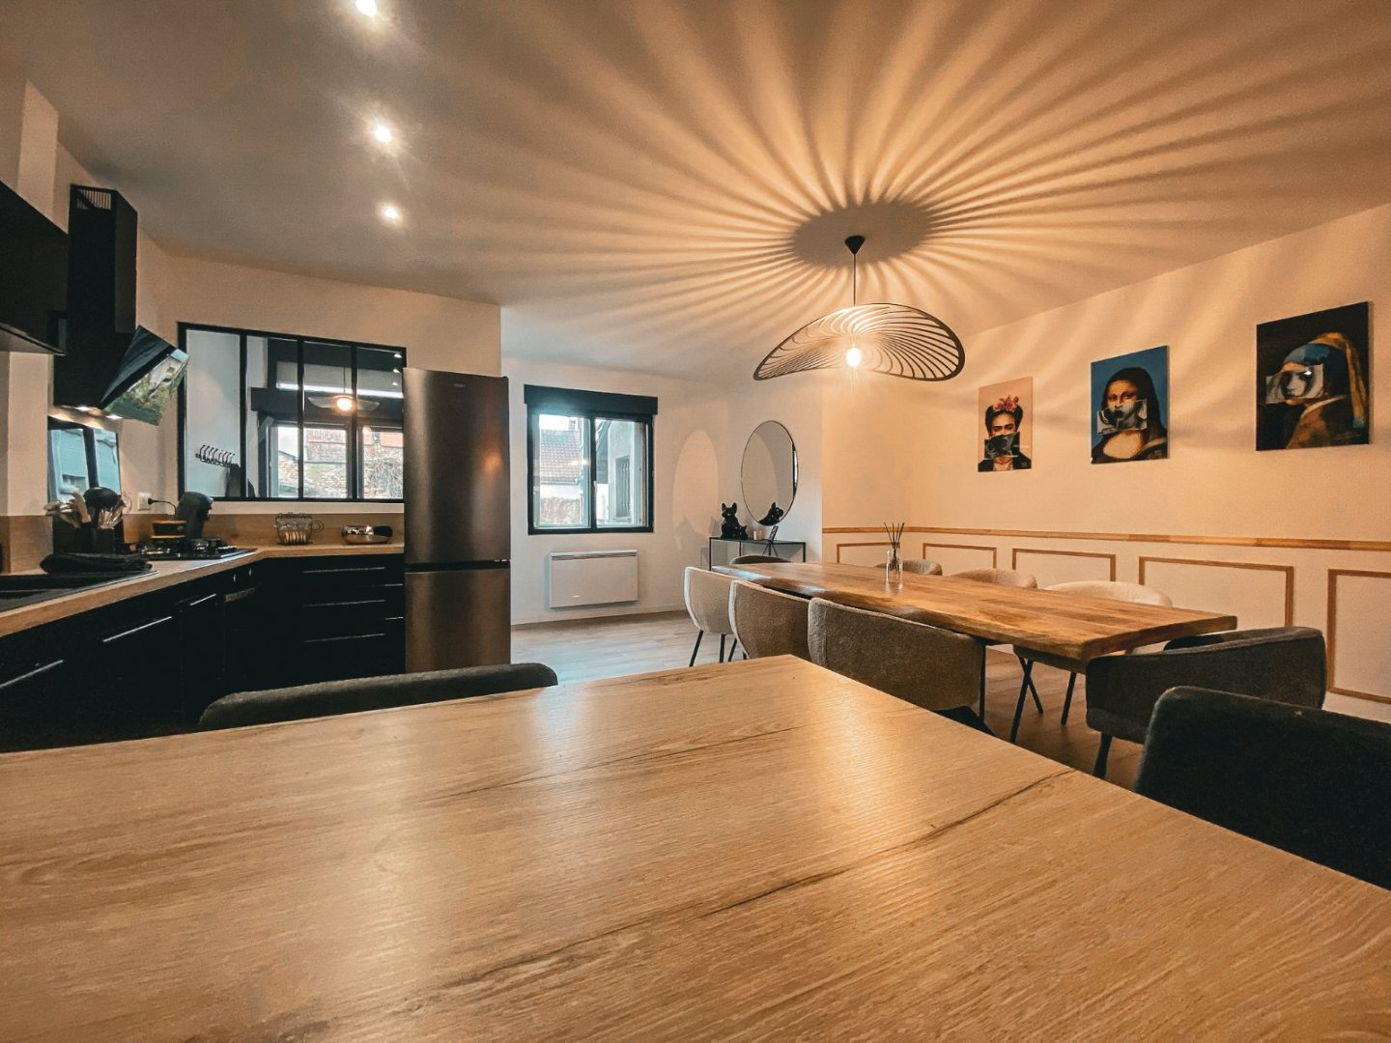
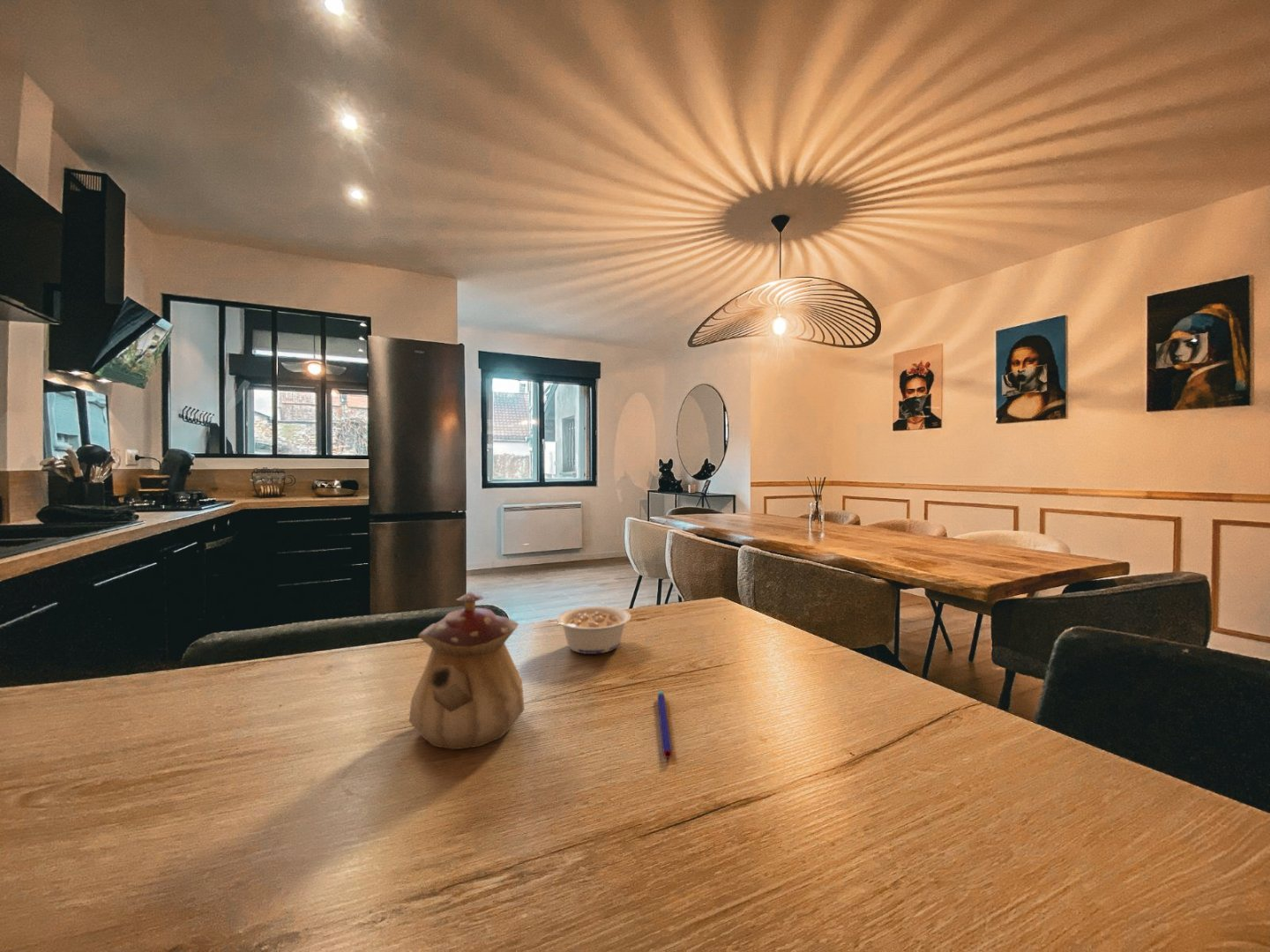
+ pen (663, 718)
+ legume (593, 628)
+ teapot (472, 656)
